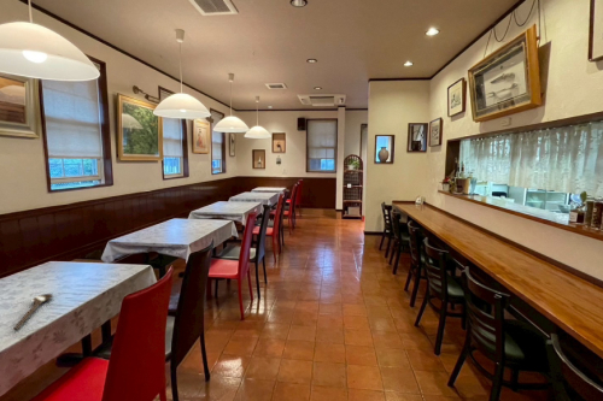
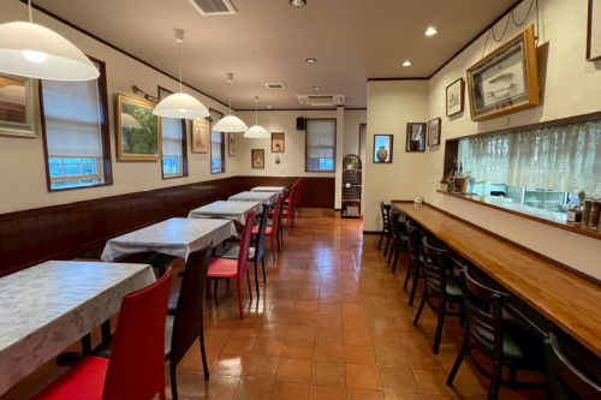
- wooden spoon (33, 309)
